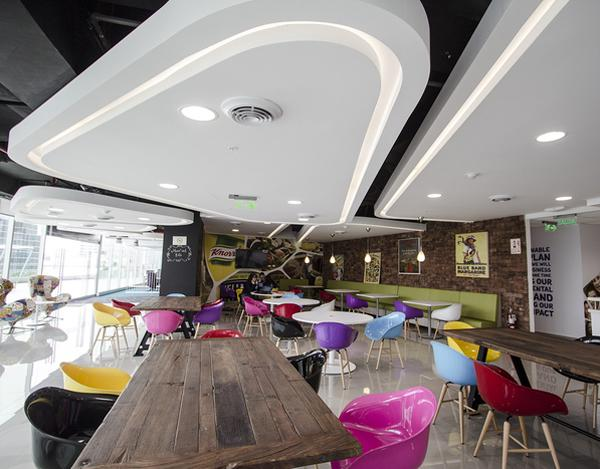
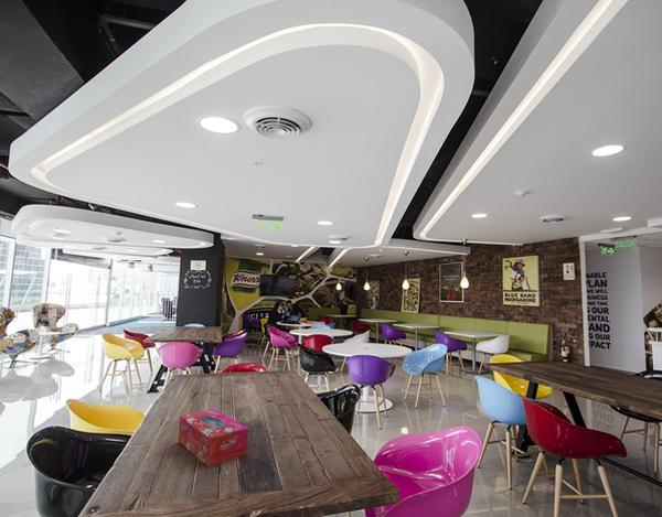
+ tissue box (212, 434)
